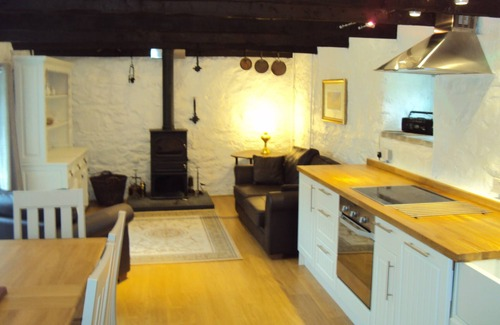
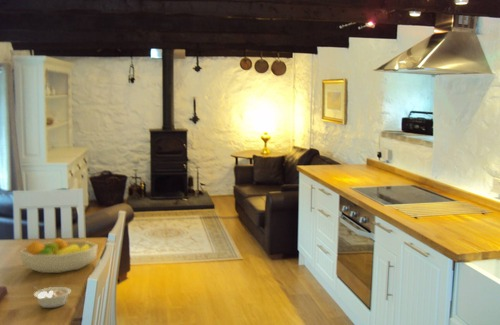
+ legume (51, 297)
+ fruit bowl (60, 253)
